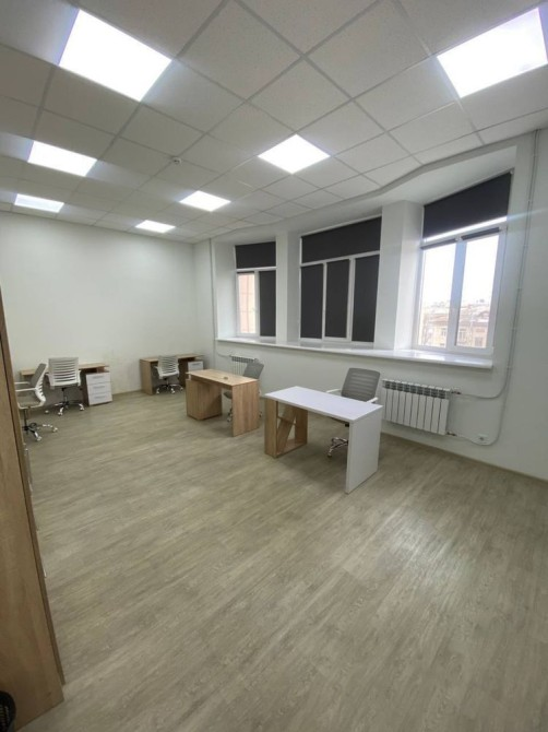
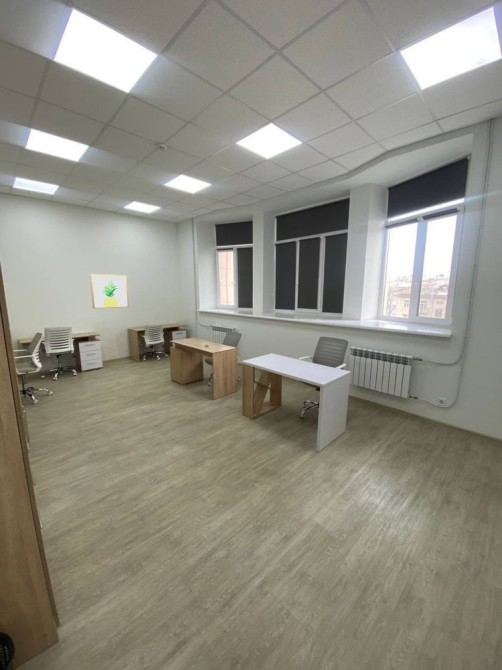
+ wall art (110, 291)
